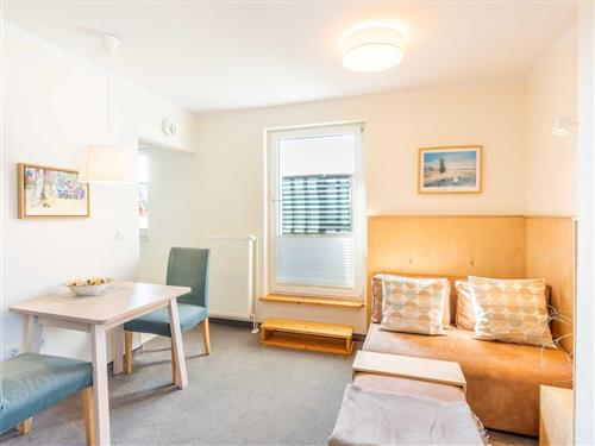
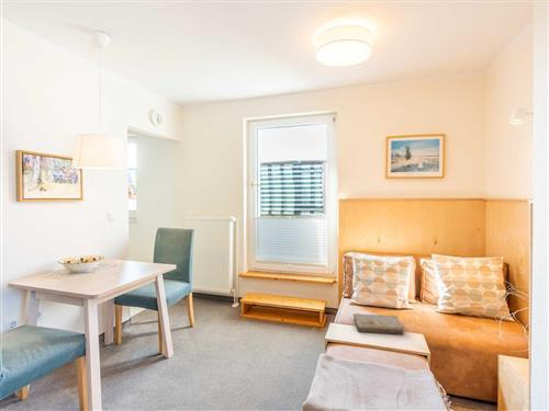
+ book (377, 322)
